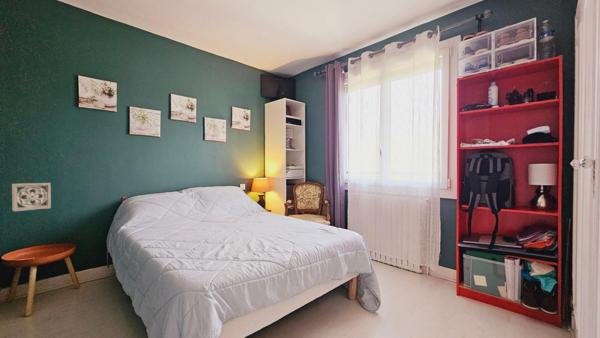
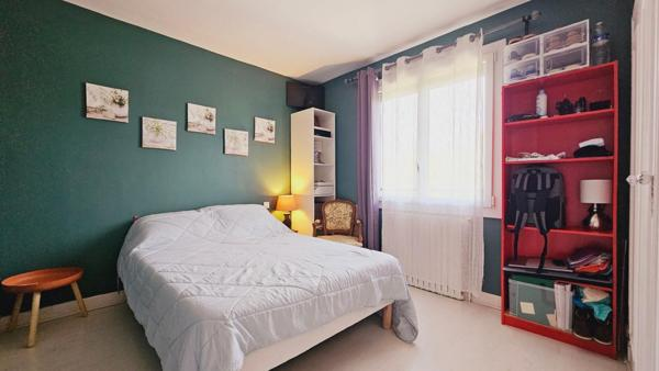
- wall ornament (31, 196)
